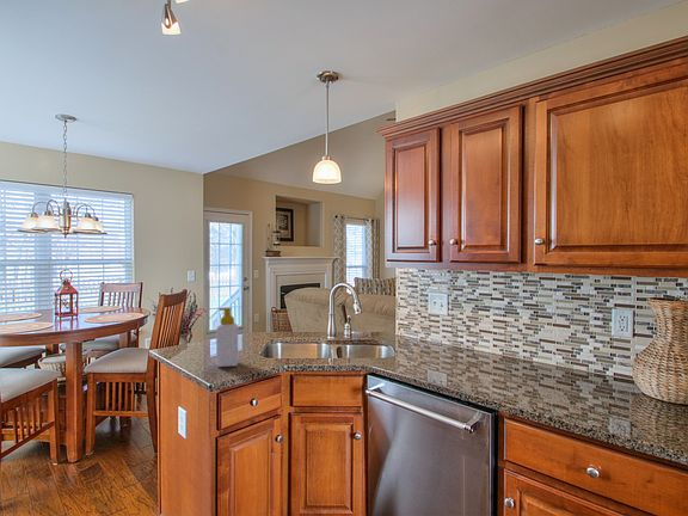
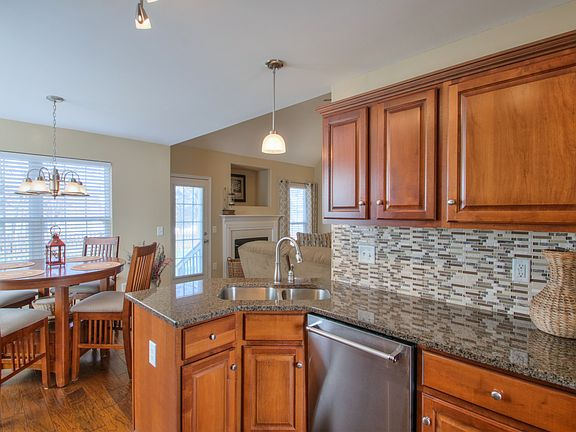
- soap bottle (227, 336)
